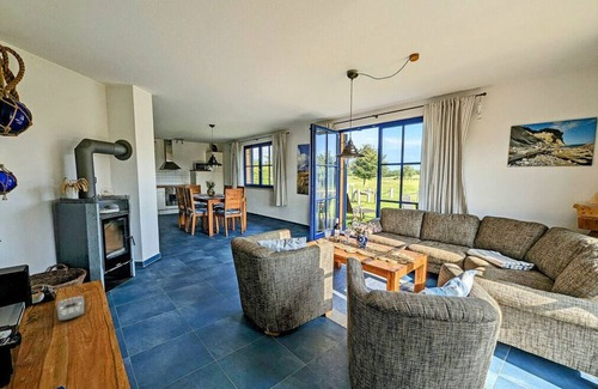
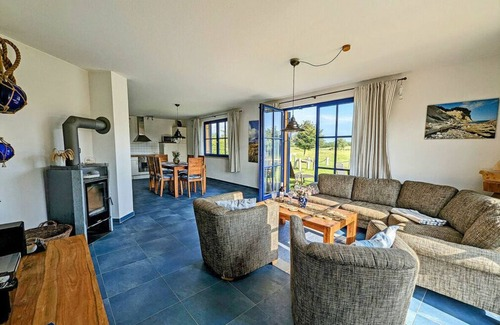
- remote control (71, 308)
